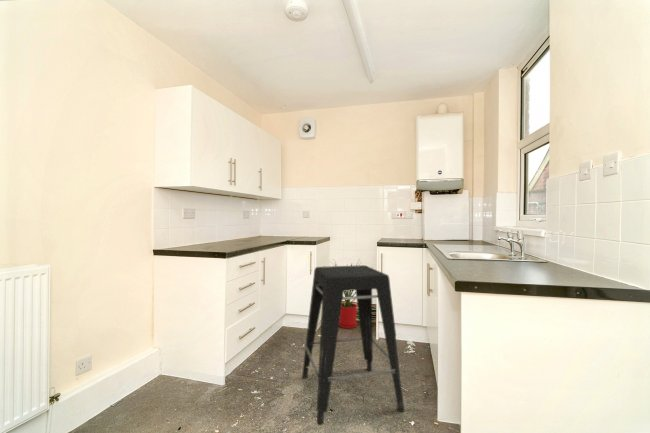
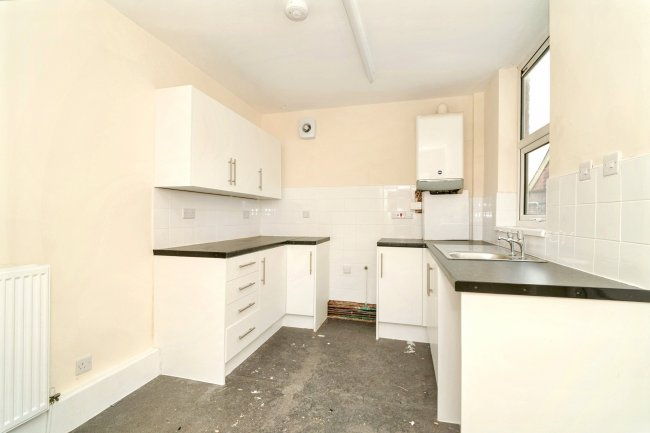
- stool (348, 338)
- house plant (348, 292)
